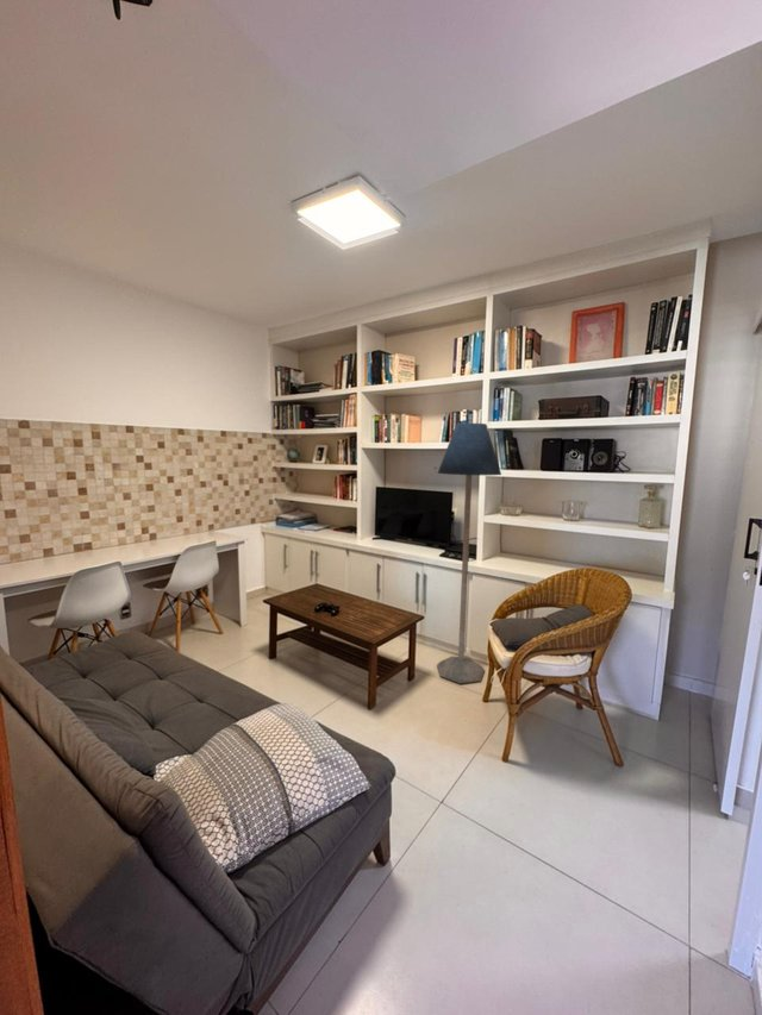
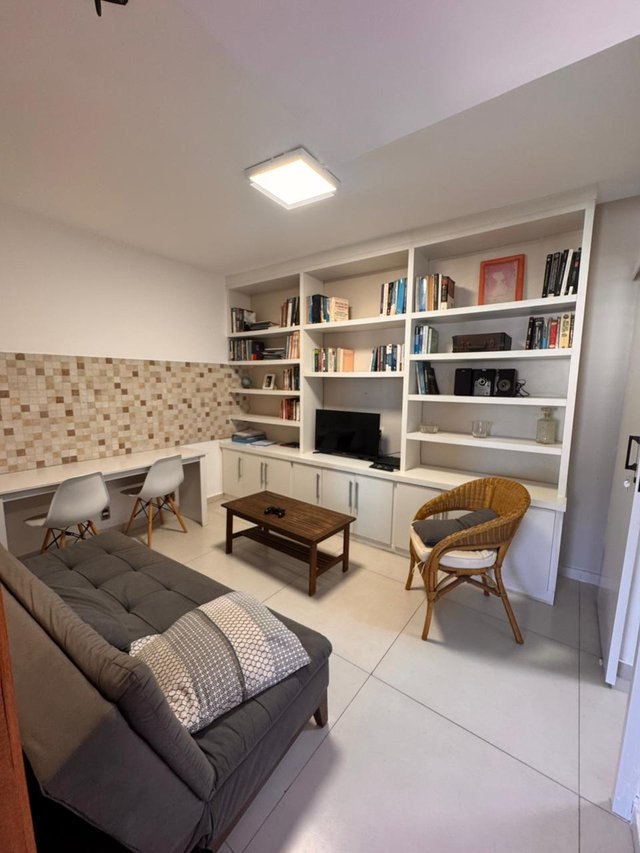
- floor lamp (466, 551)
